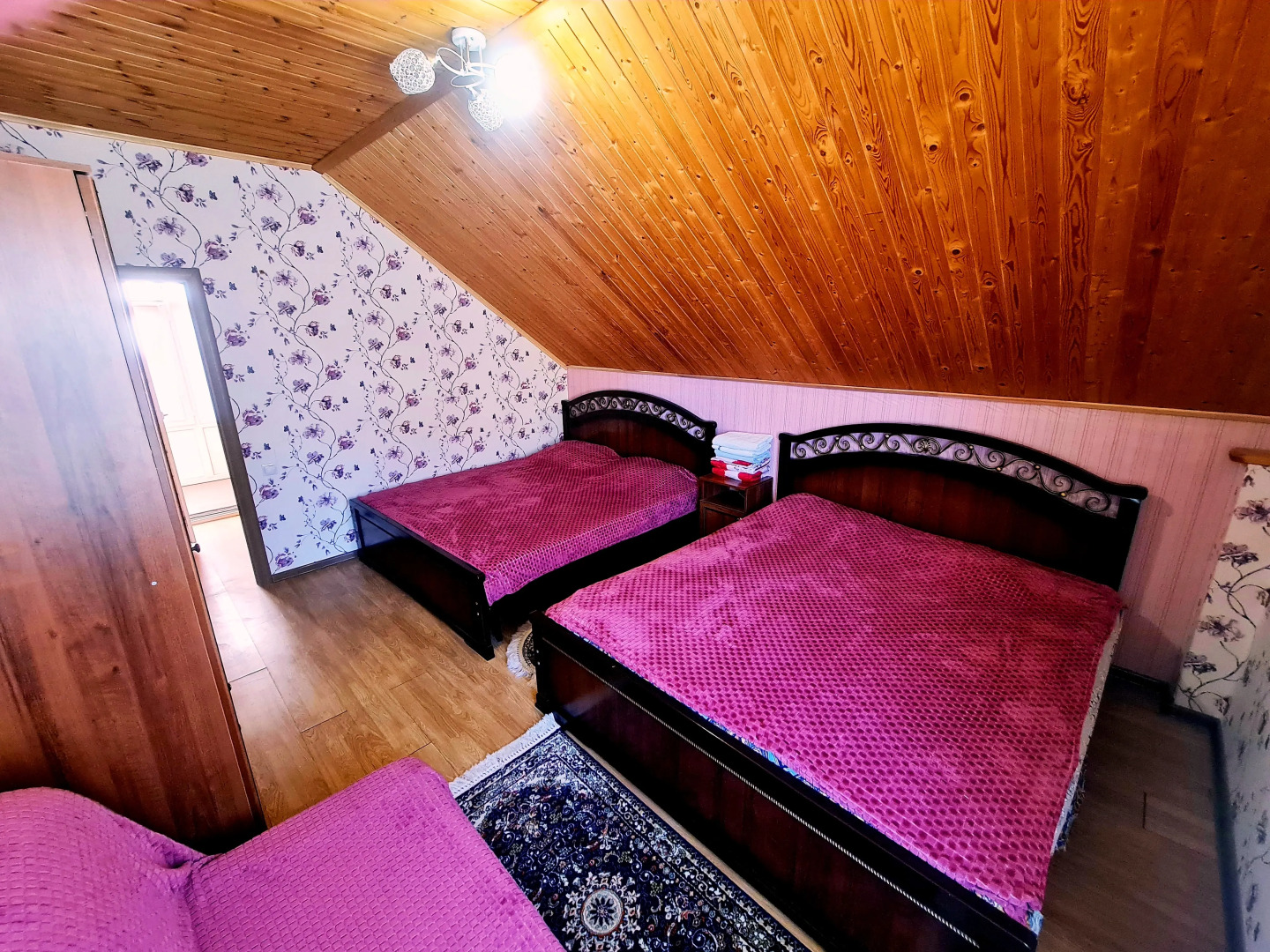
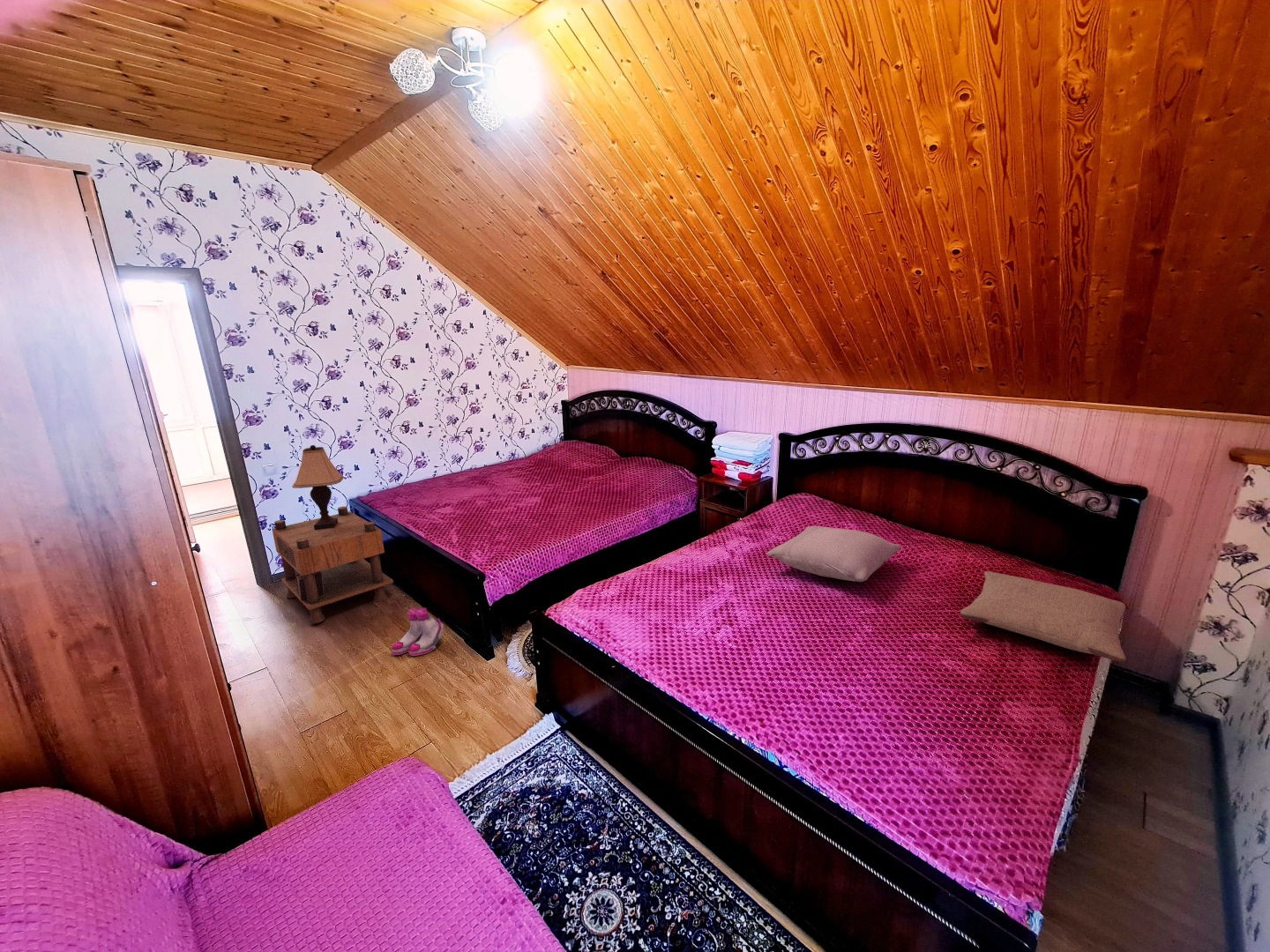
+ pillow (833, 551)
+ lamp (319, 486)
+ pillow (1043, 610)
+ nightstand (332, 560)
+ boots (416, 628)
